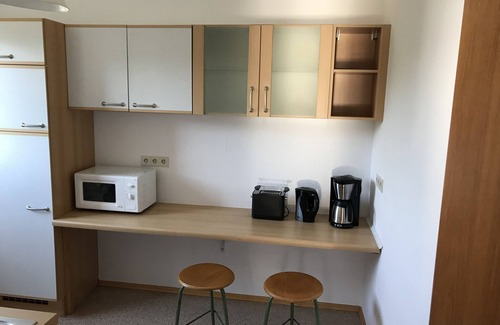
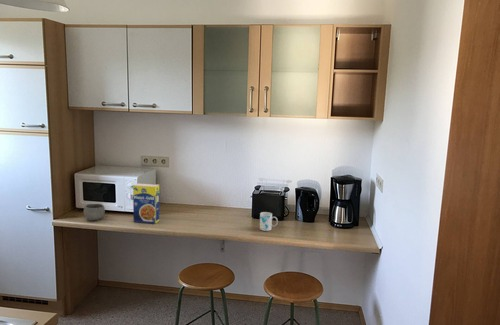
+ bowl (94, 212)
+ legume (146, 203)
+ mug (268, 221)
